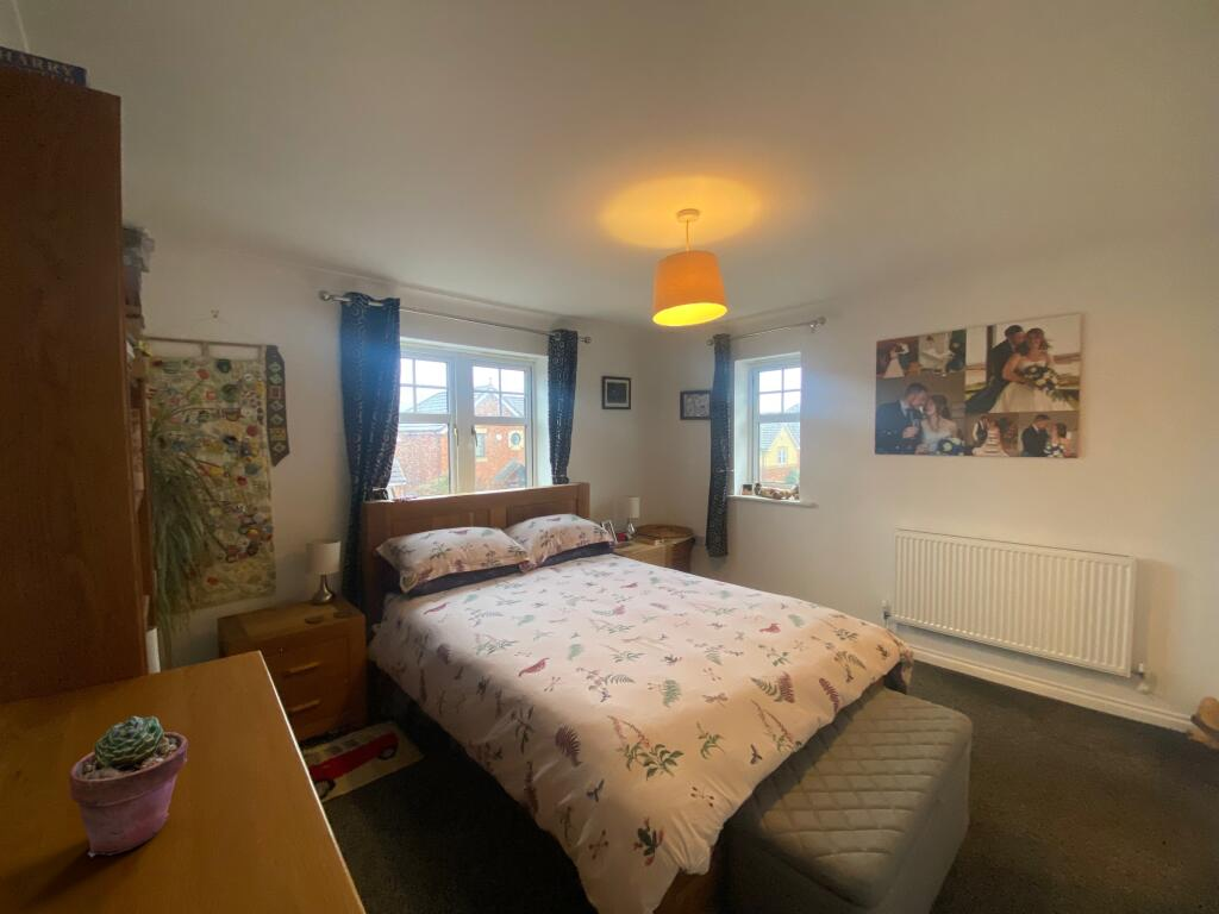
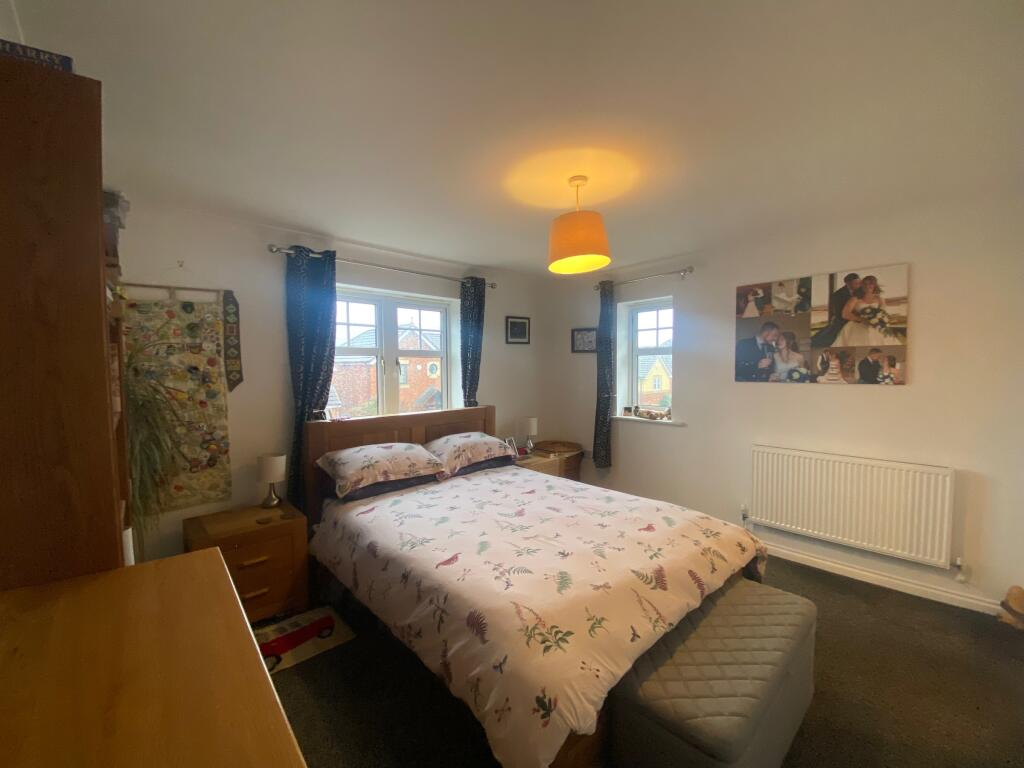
- potted succulent (131, 776)
